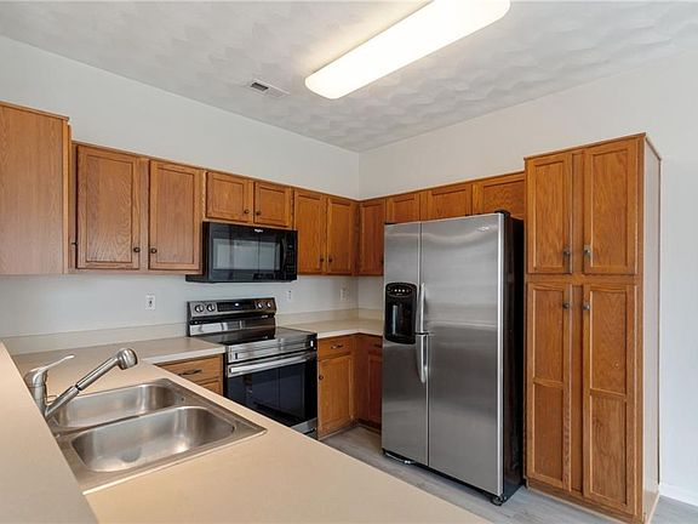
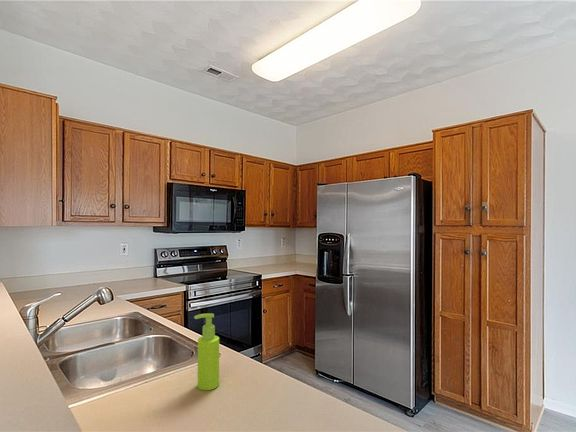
+ soap dispenser (206, 349)
